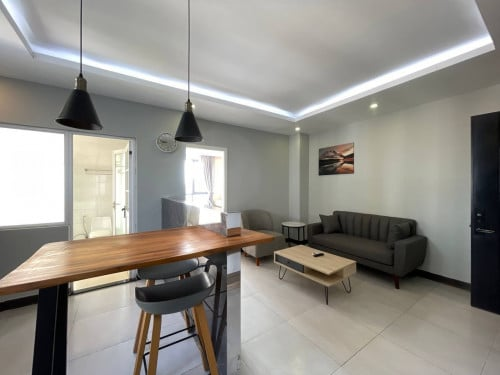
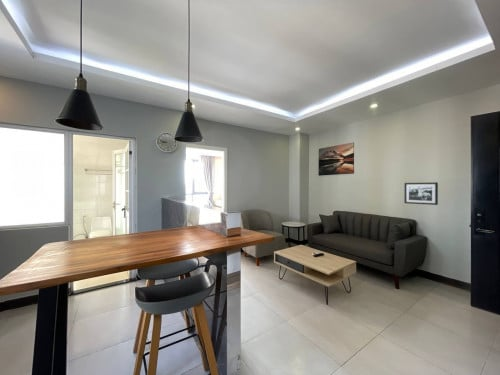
+ picture frame (420, 193)
